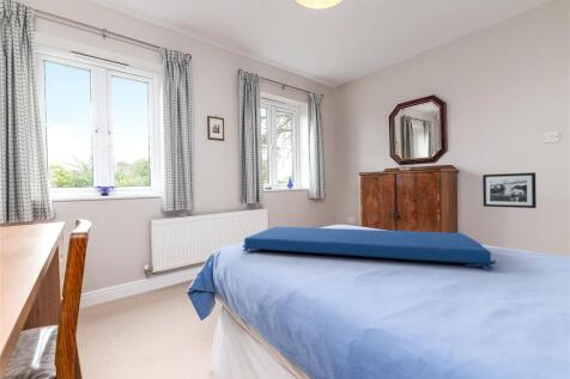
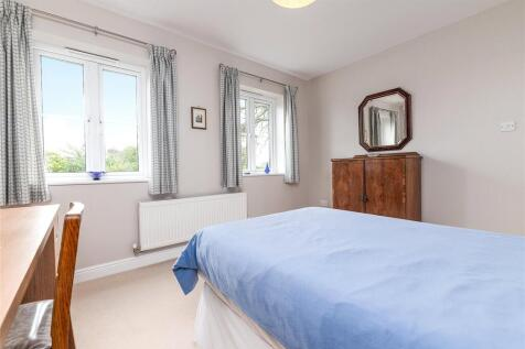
- seat cushion (353, 242)
- picture frame (508, 190)
